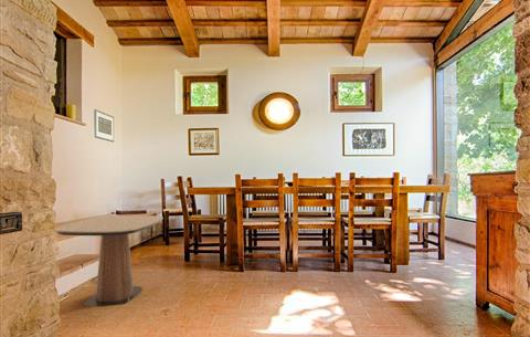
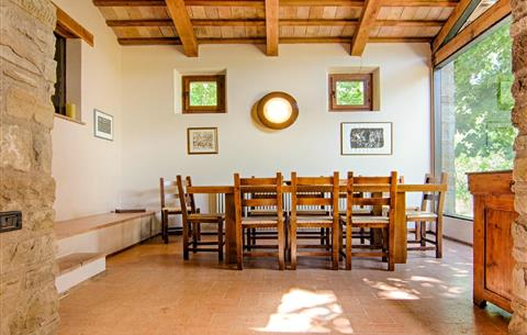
- side table (115, 259)
